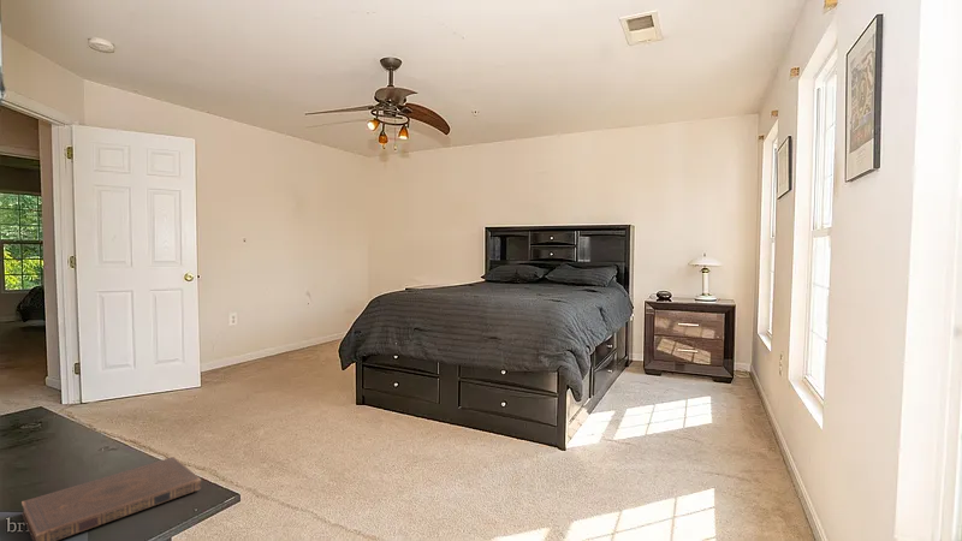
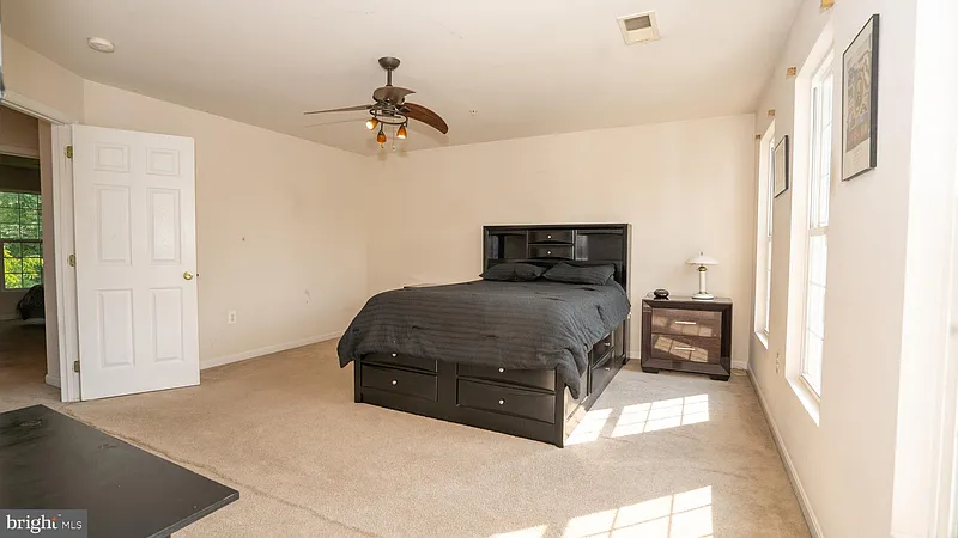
- book (115, 495)
